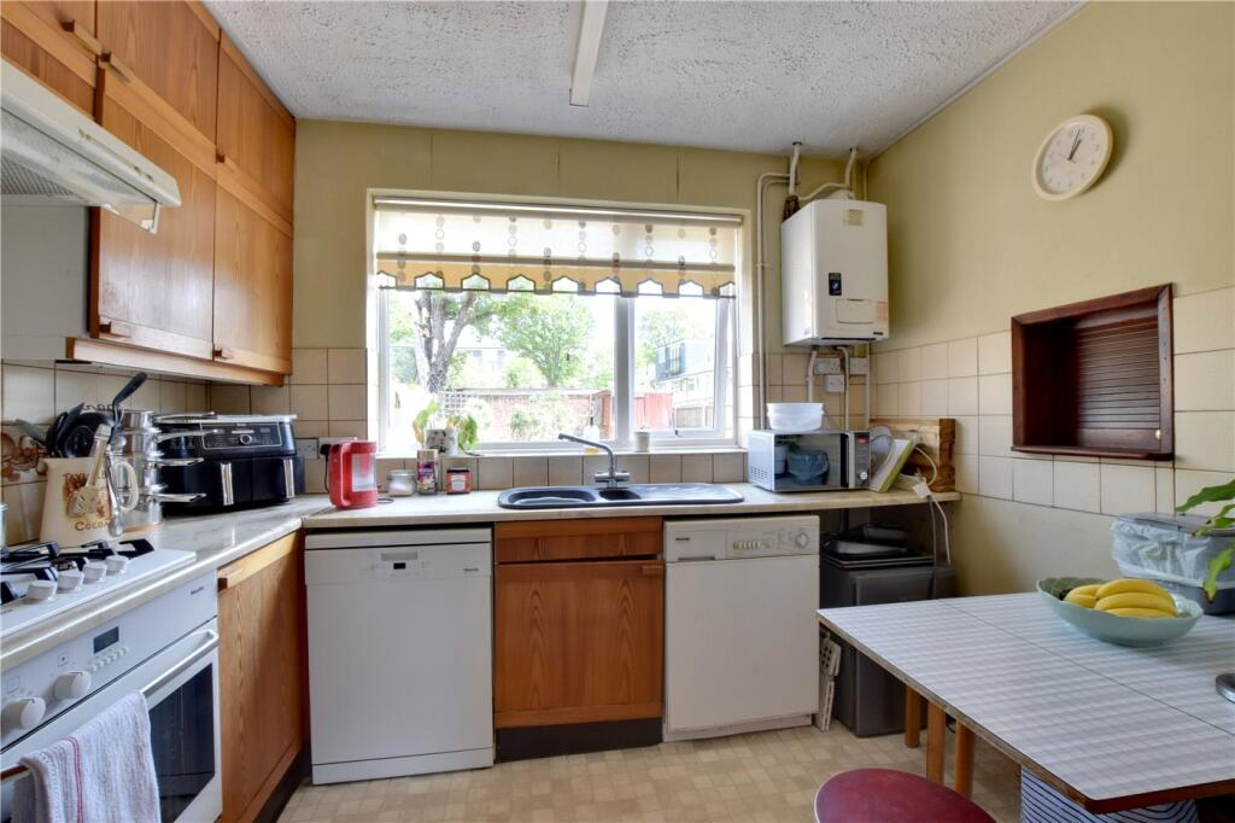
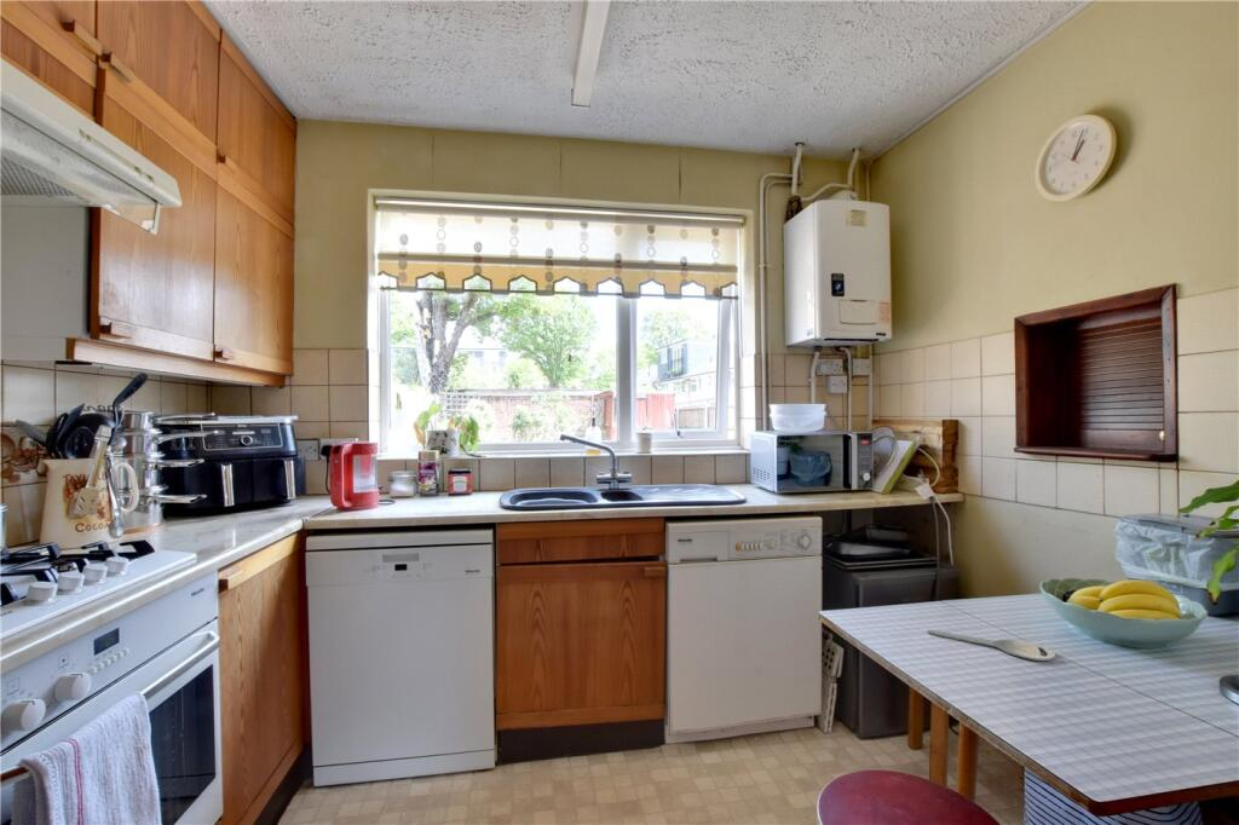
+ key (987, 642)
